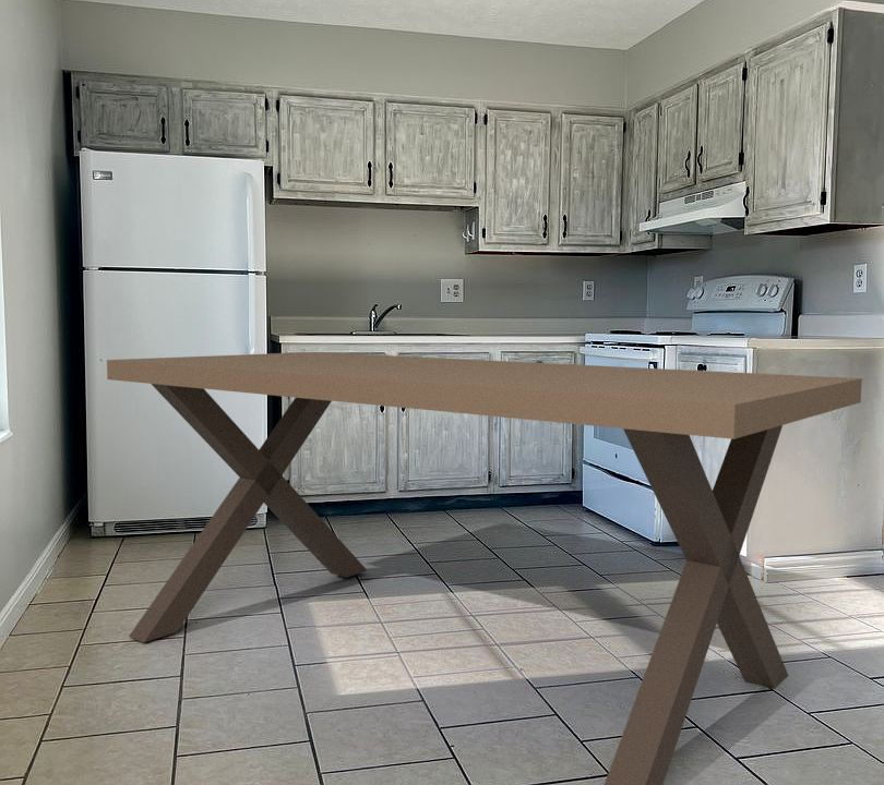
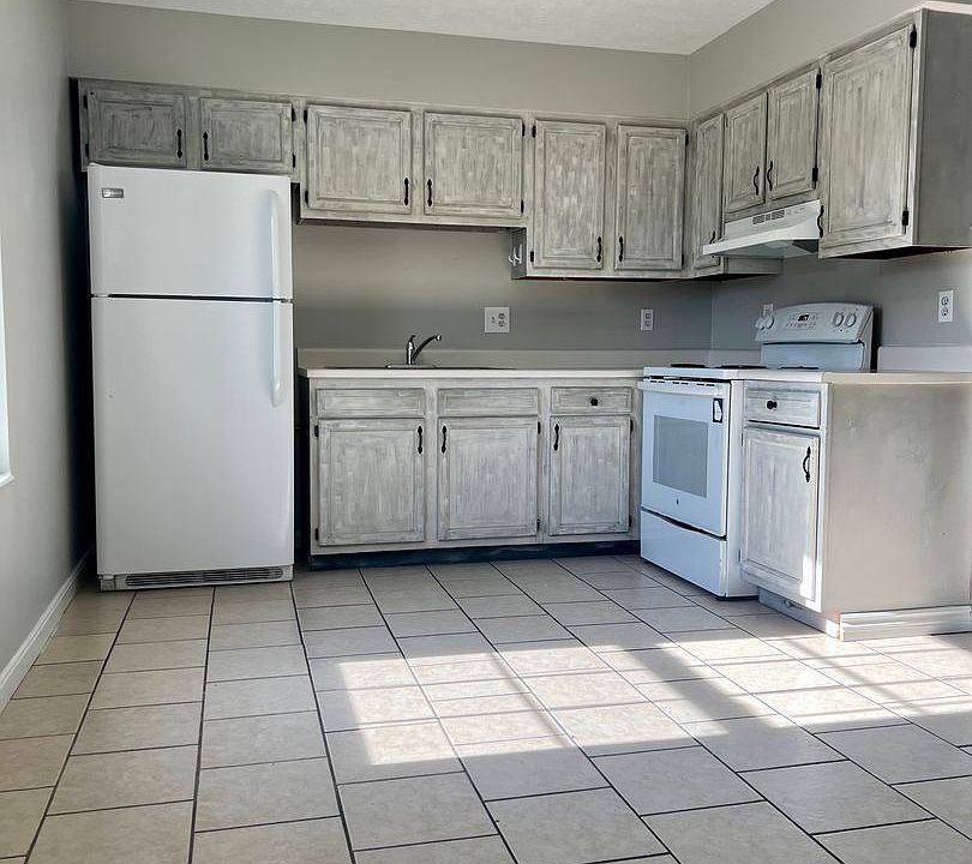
- dining table (366, 569)
